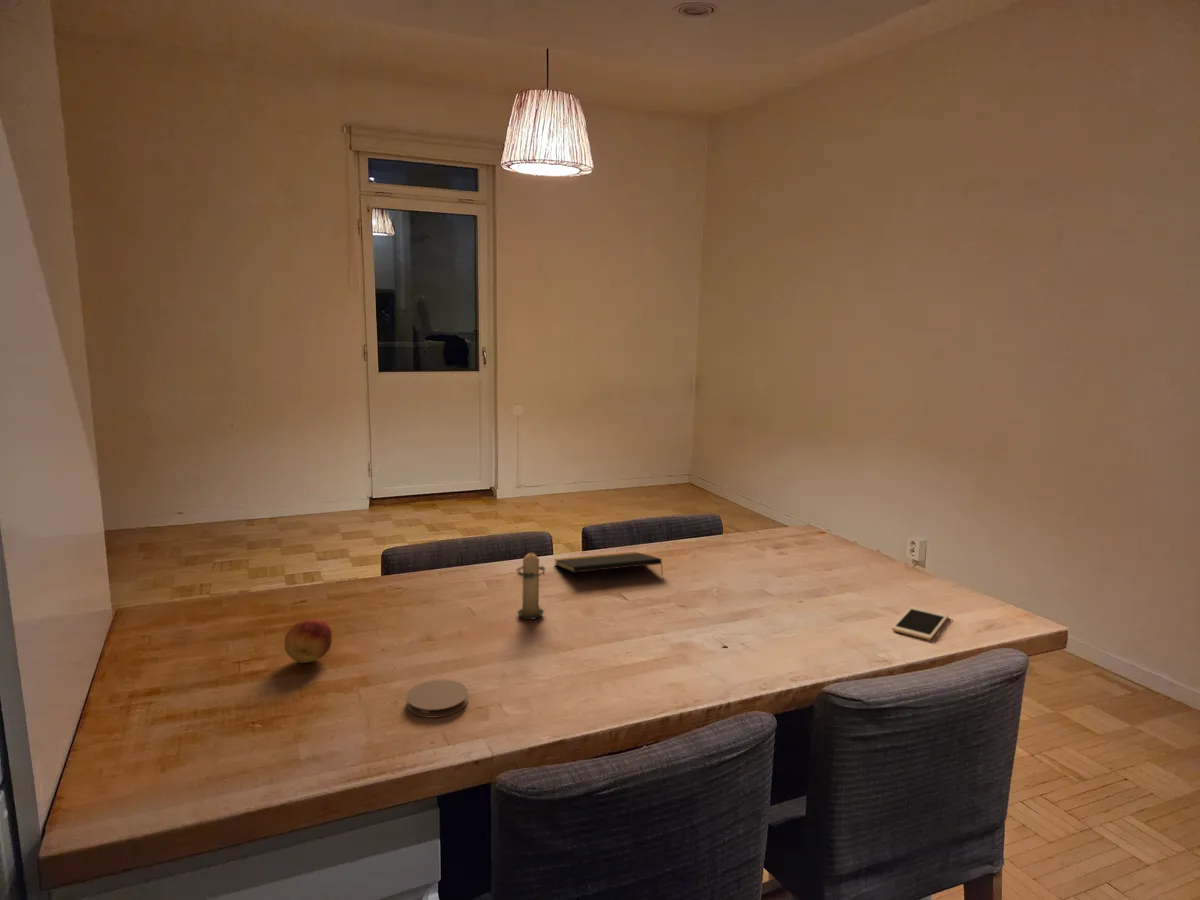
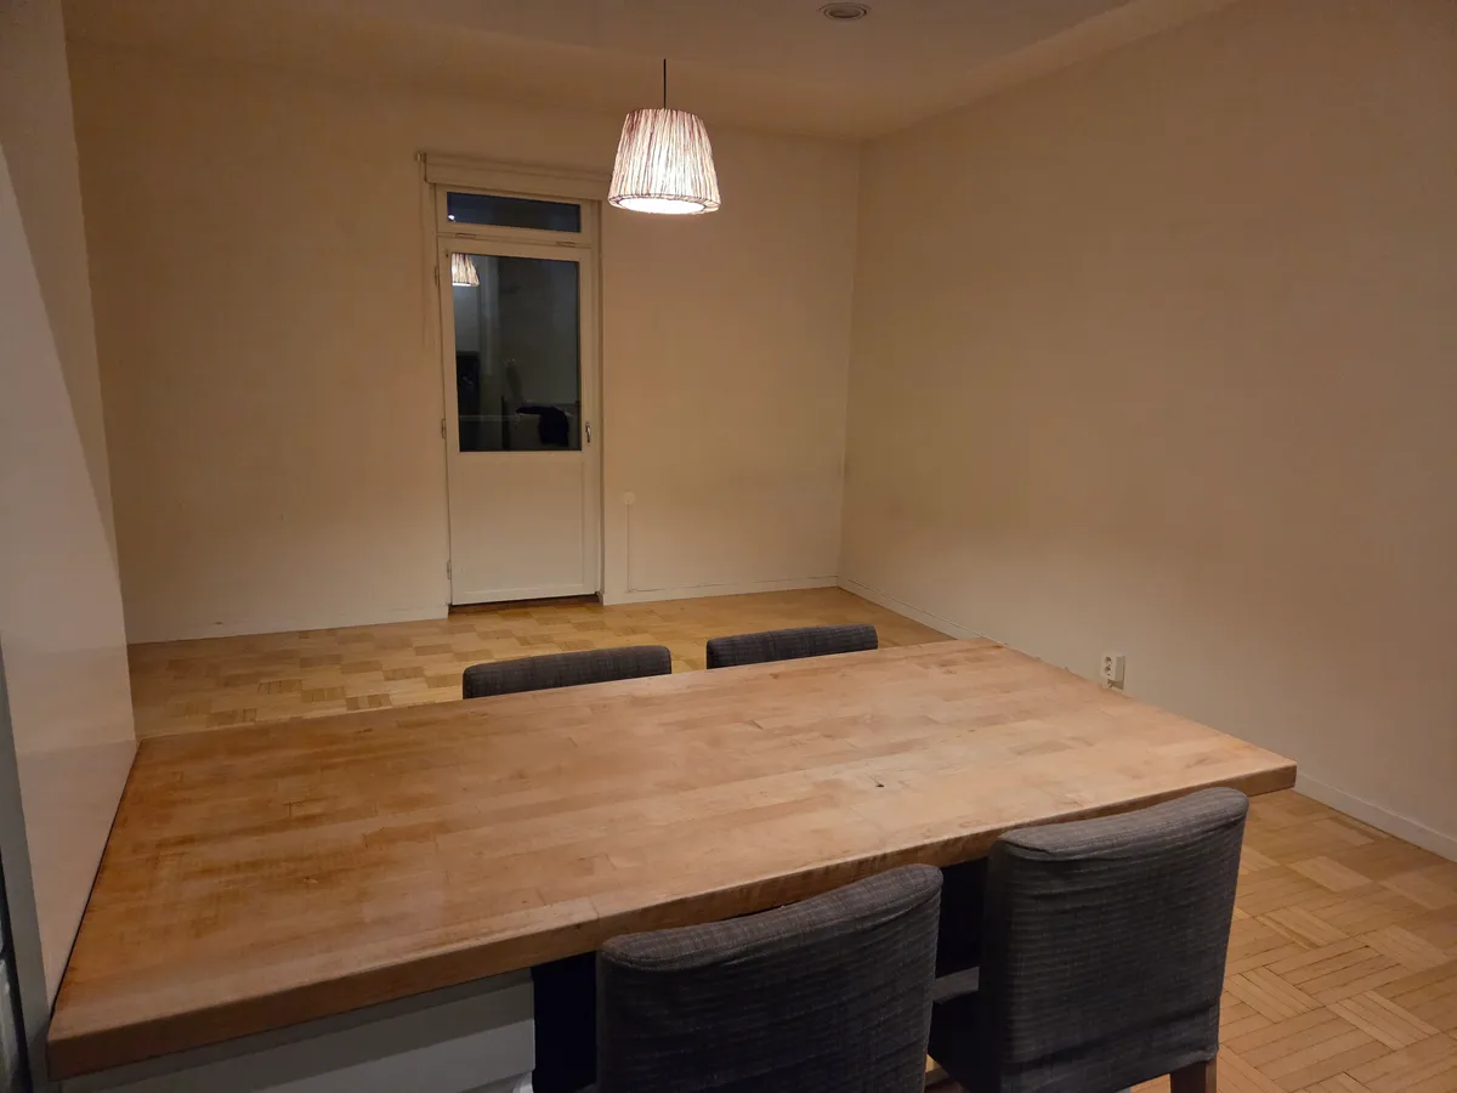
- fruit (308, 640)
- cell phone (920, 622)
- coaster (437, 697)
- notepad (606, 561)
- candle (530, 582)
